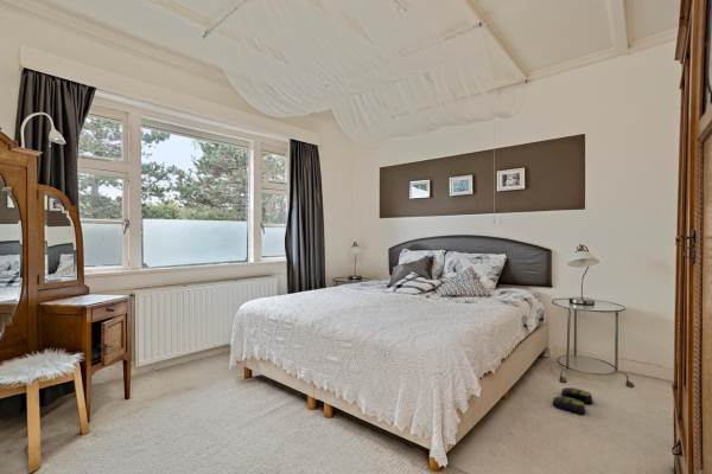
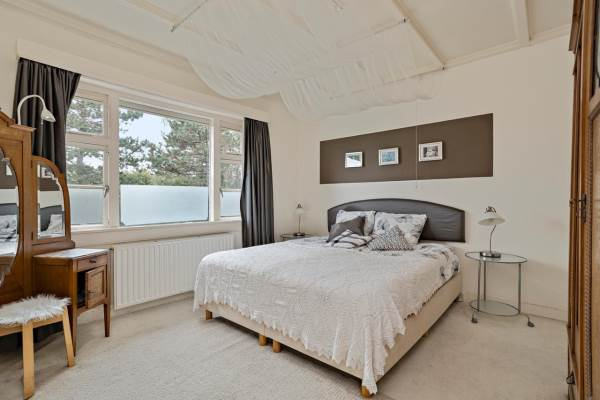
- slippers (572, 398)
